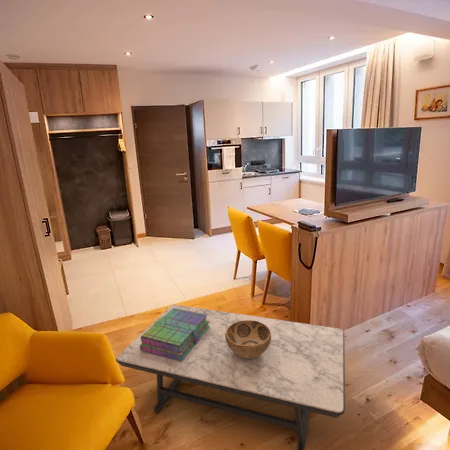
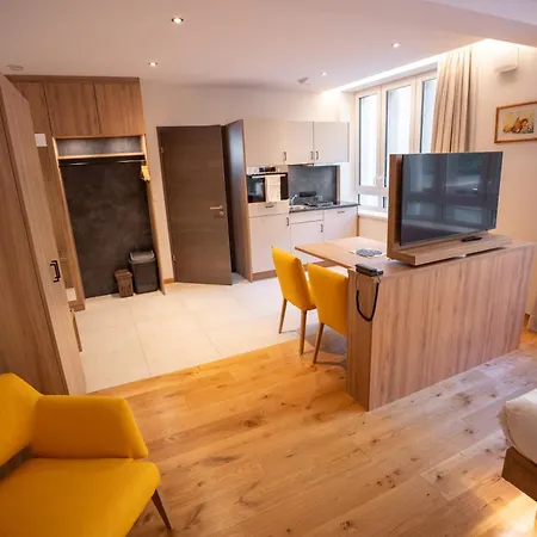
- decorative bowl (248, 341)
- stack of books (176, 330)
- coffee table (235, 371)
